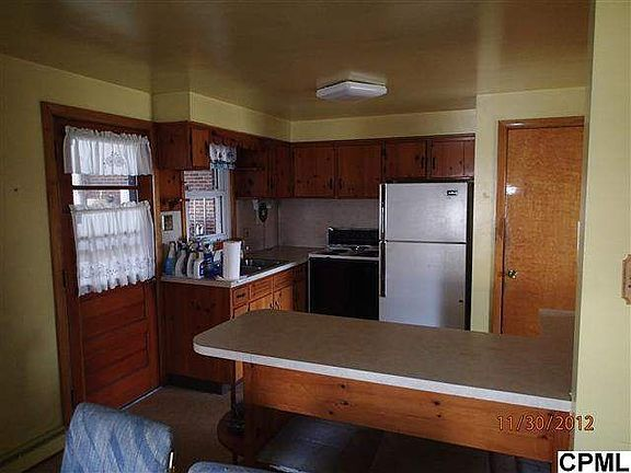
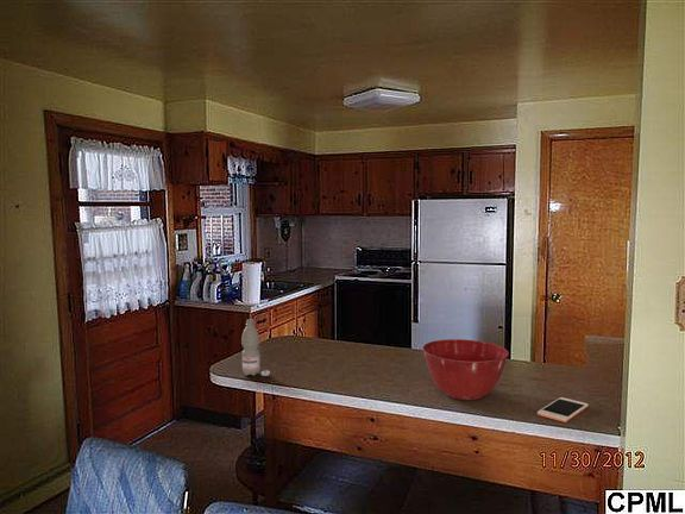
+ mixing bowl (464, 370)
+ cell phone (563, 408)
+ water bottle (254, 346)
